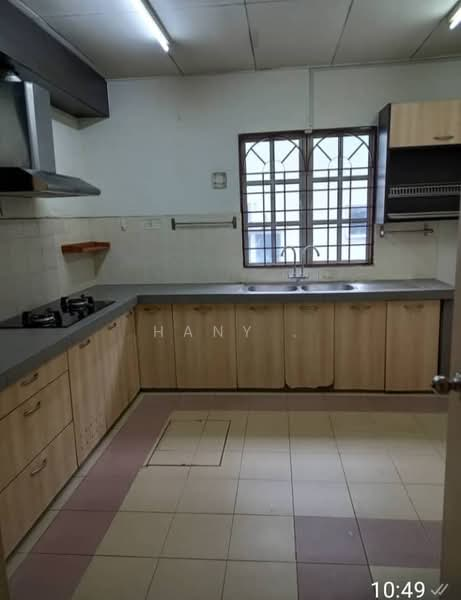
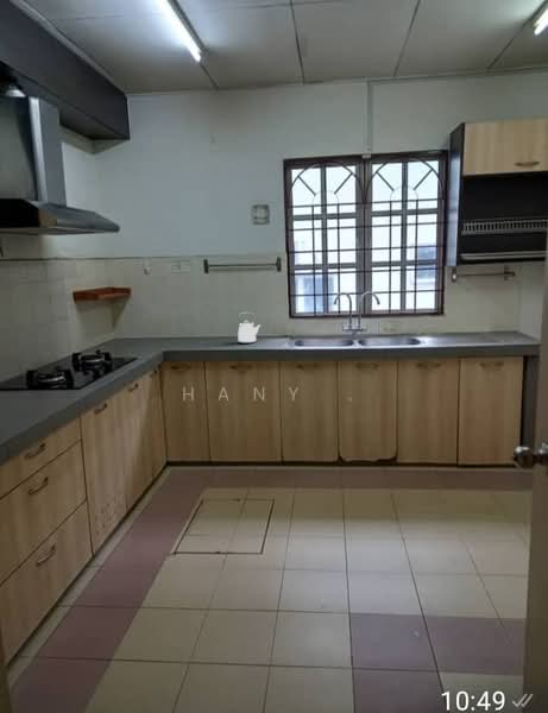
+ kettle (250, 327)
